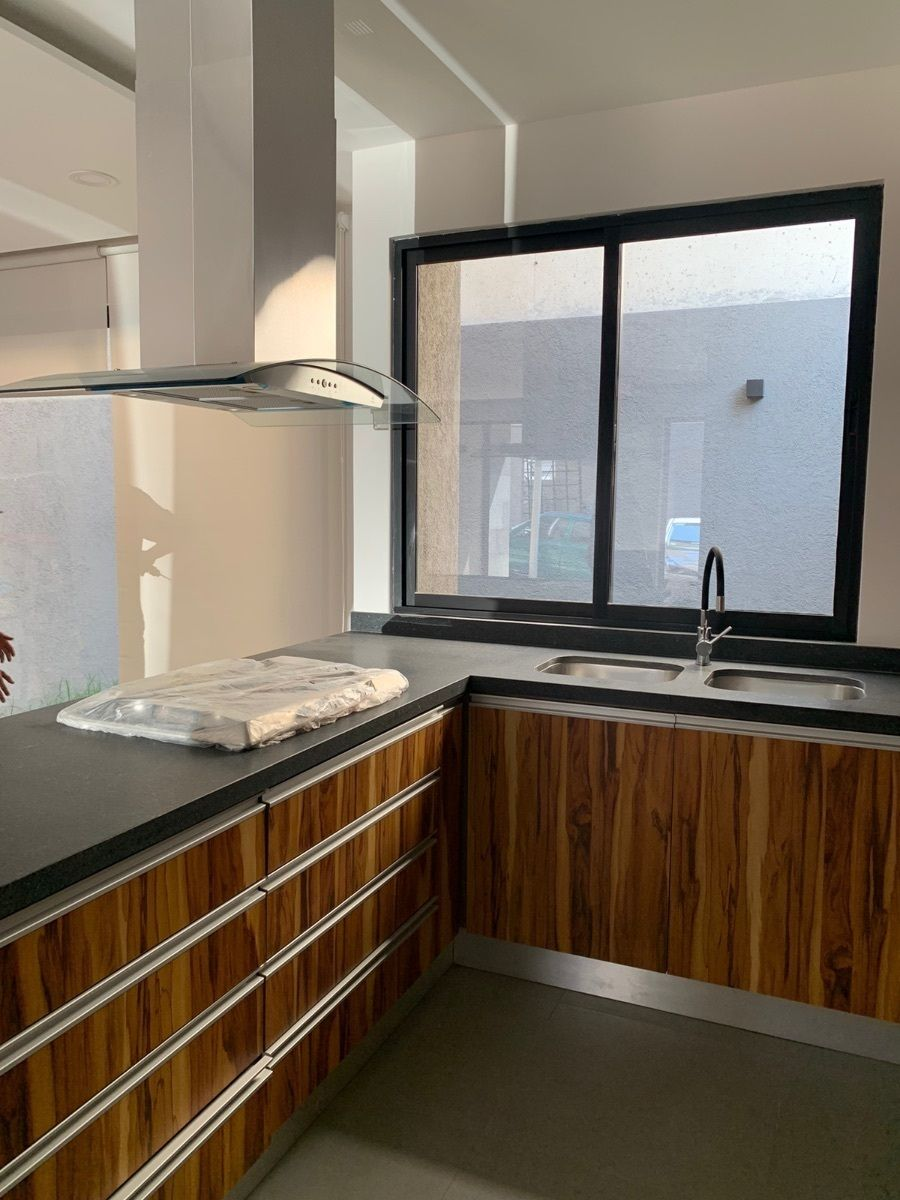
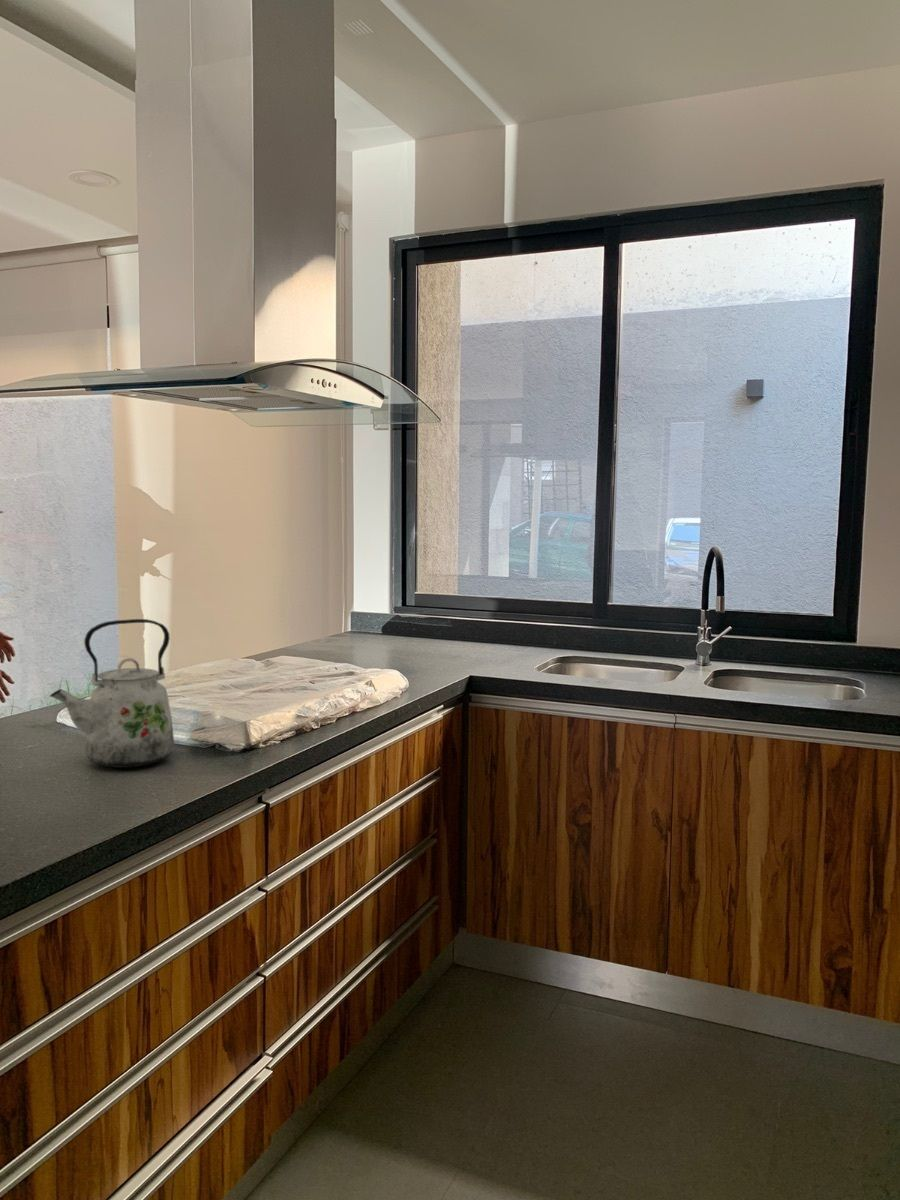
+ kettle (112, 692)
